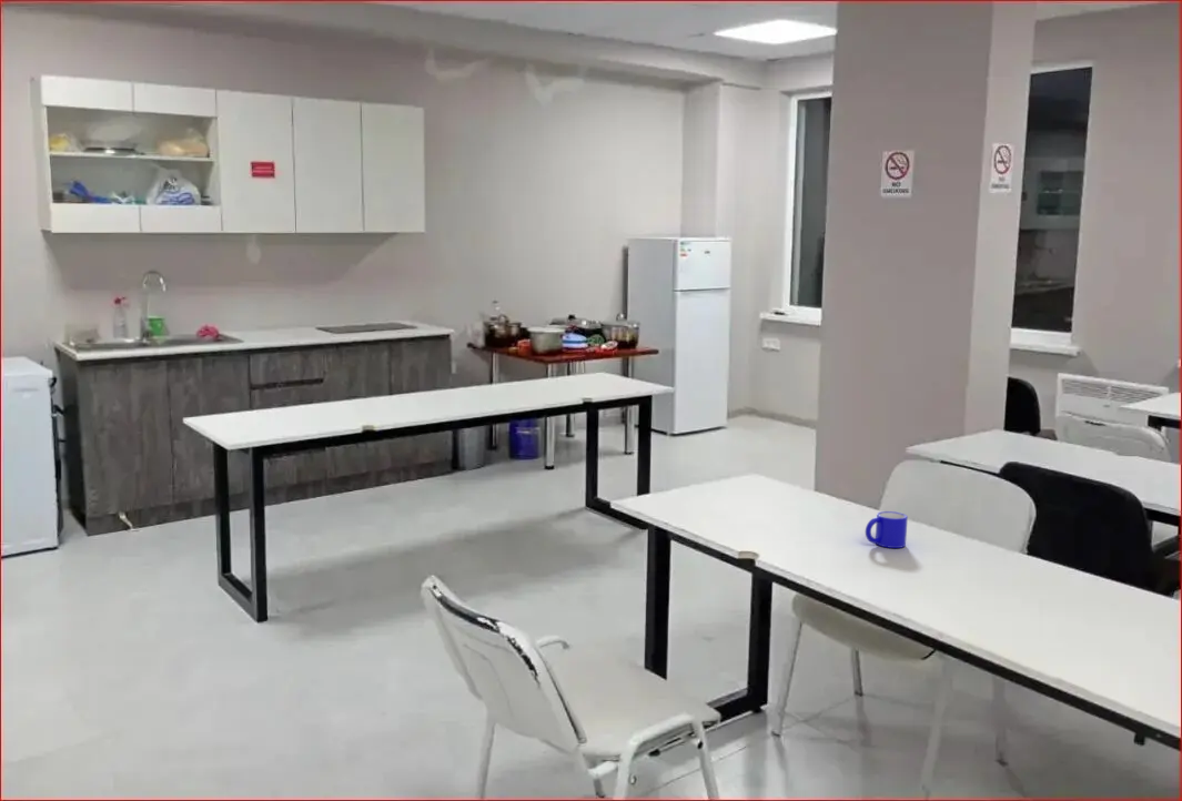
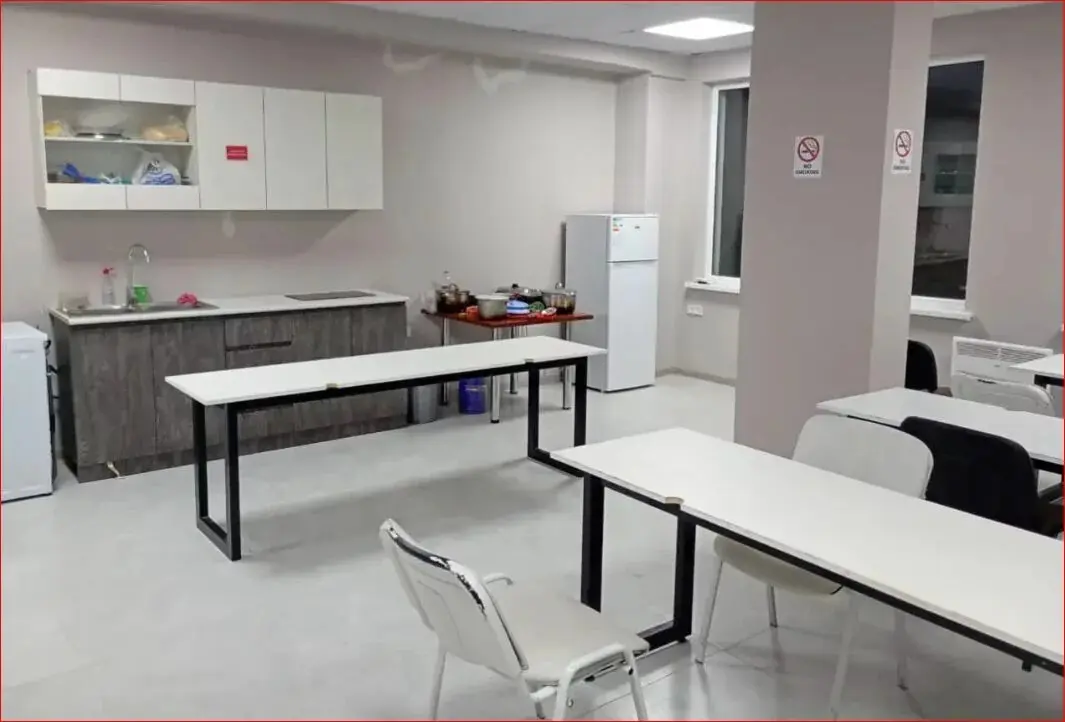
- mug (885, 529)
